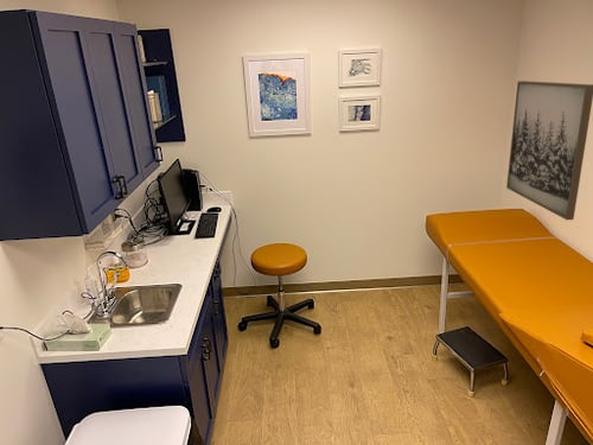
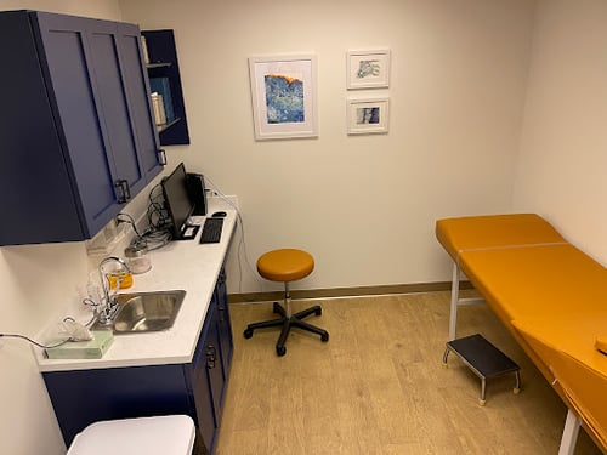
- wall art (543, 145)
